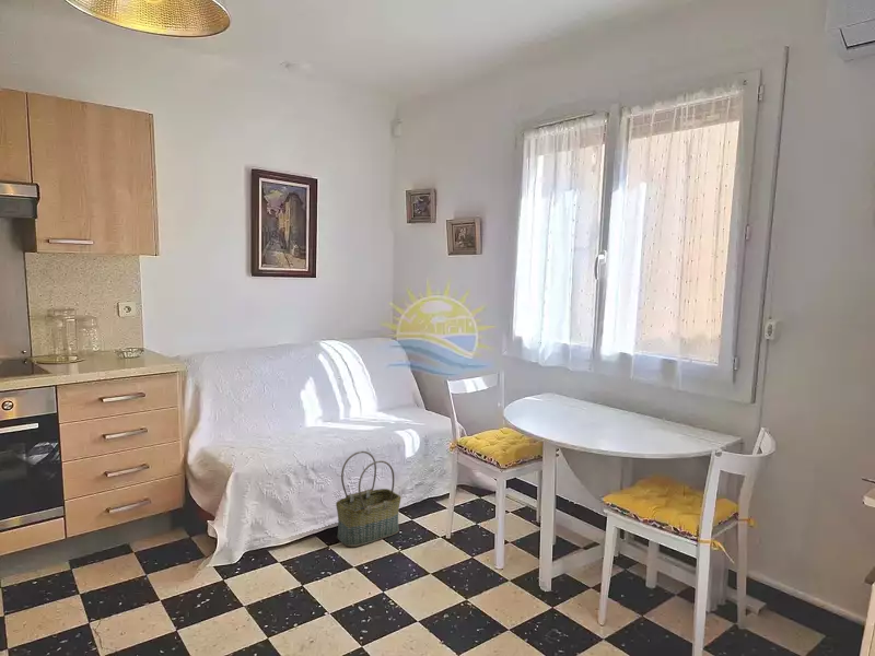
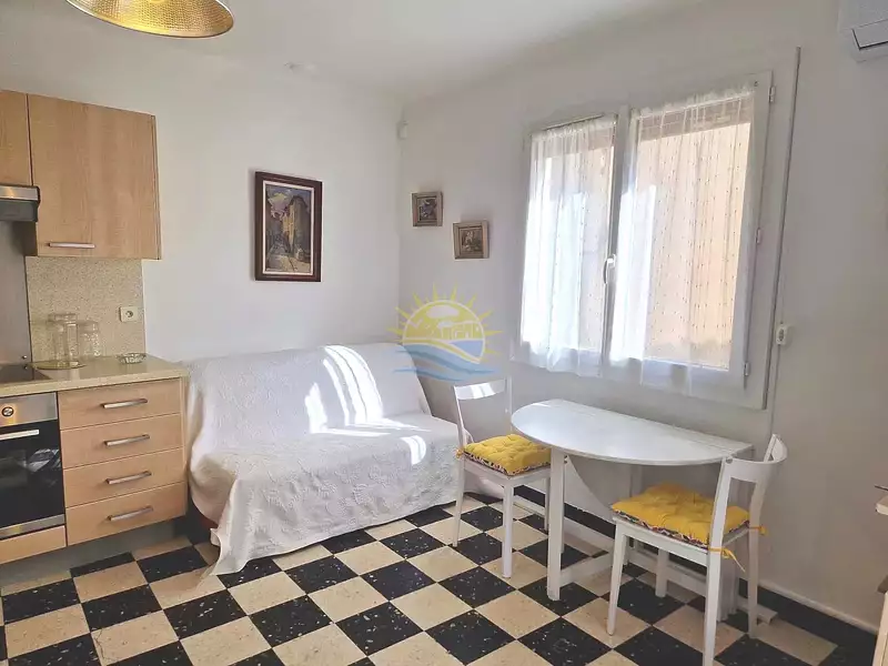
- basket (369, 495)
